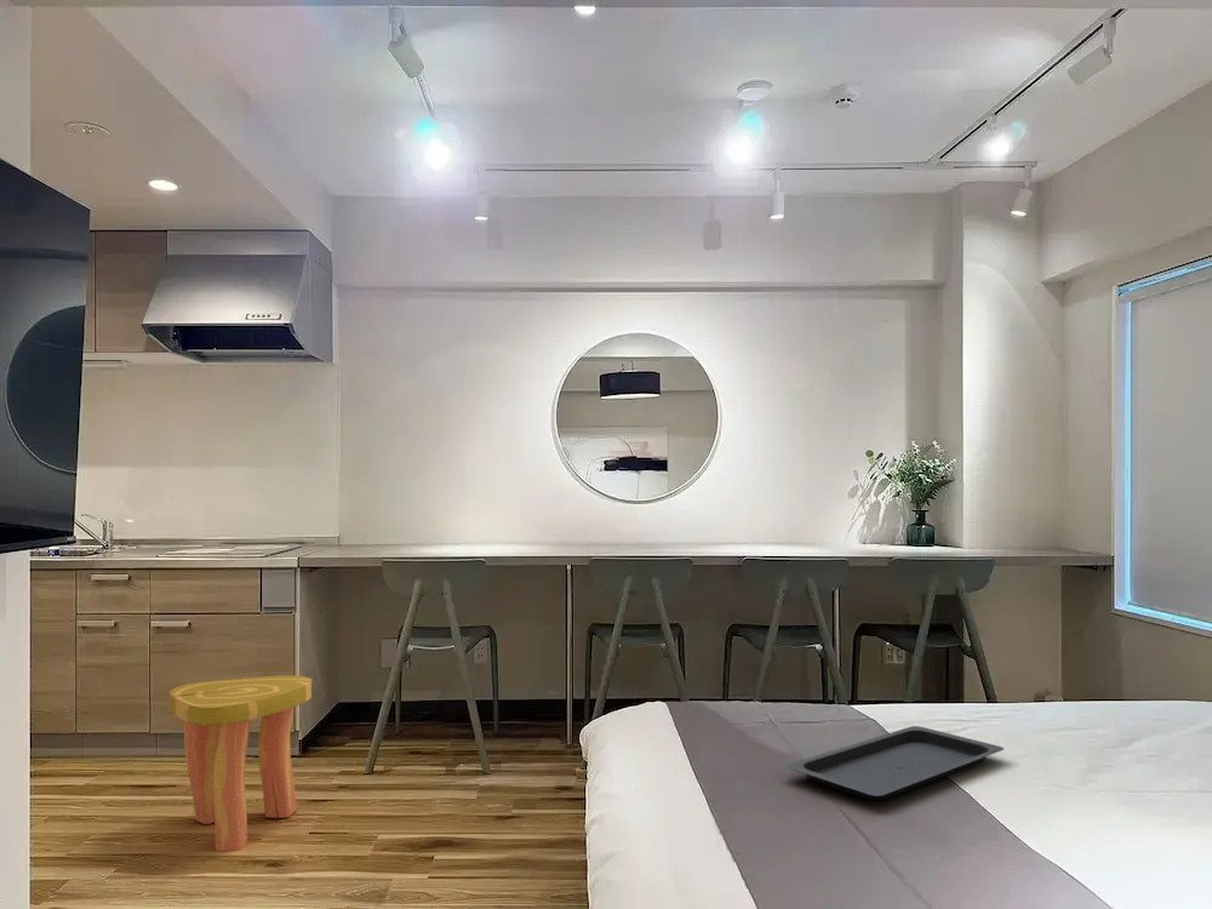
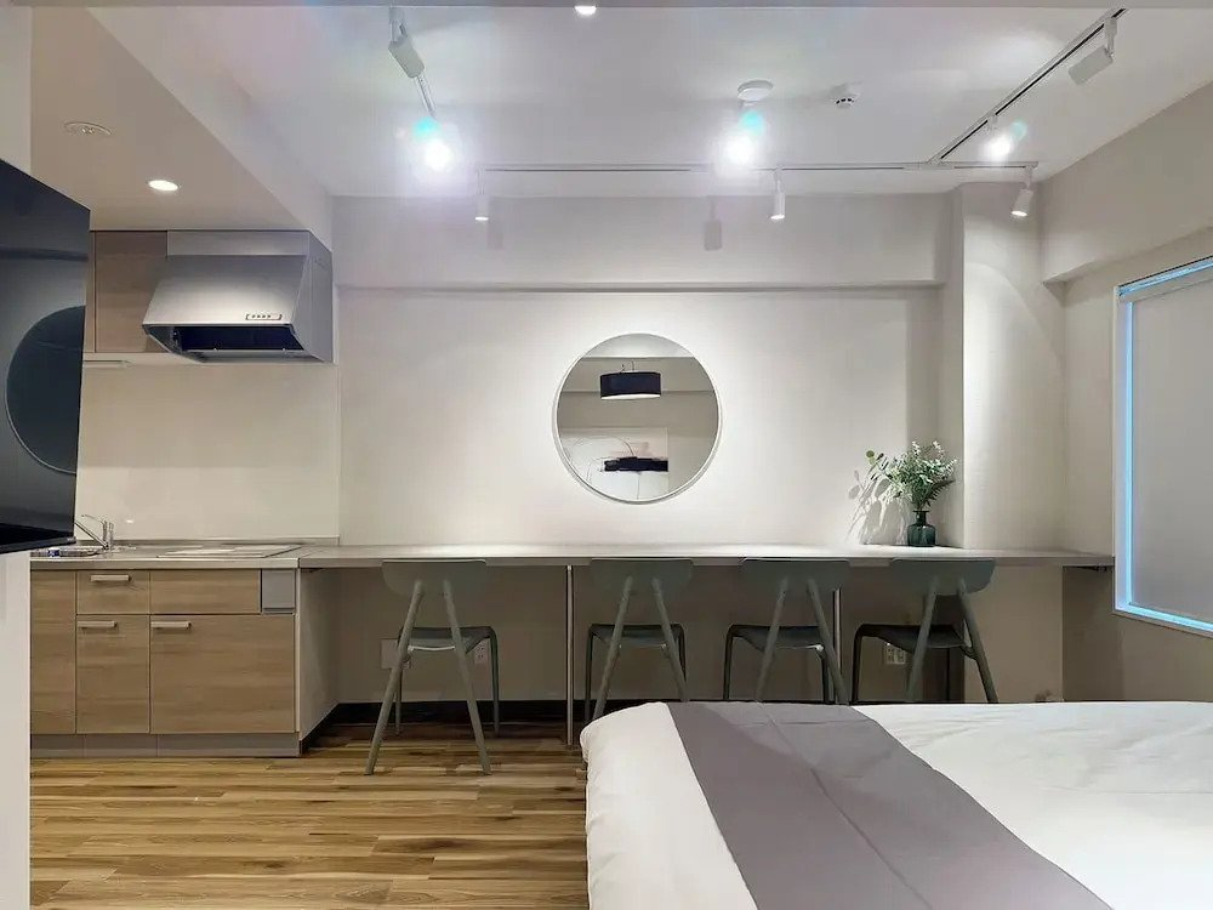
- serving tray (898, 762)
- stool (236, 760)
